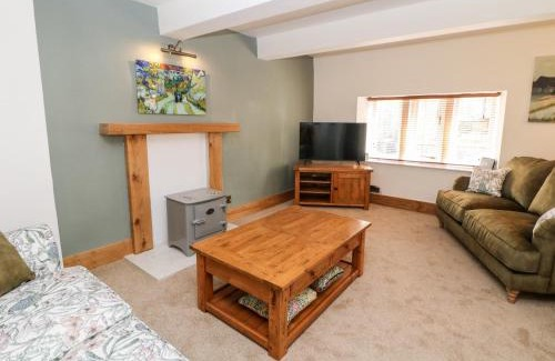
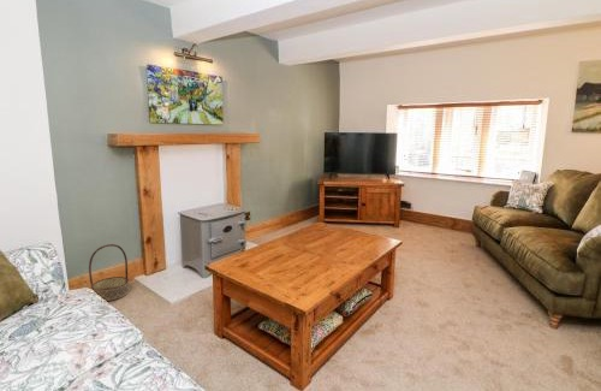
+ basket (108, 278)
